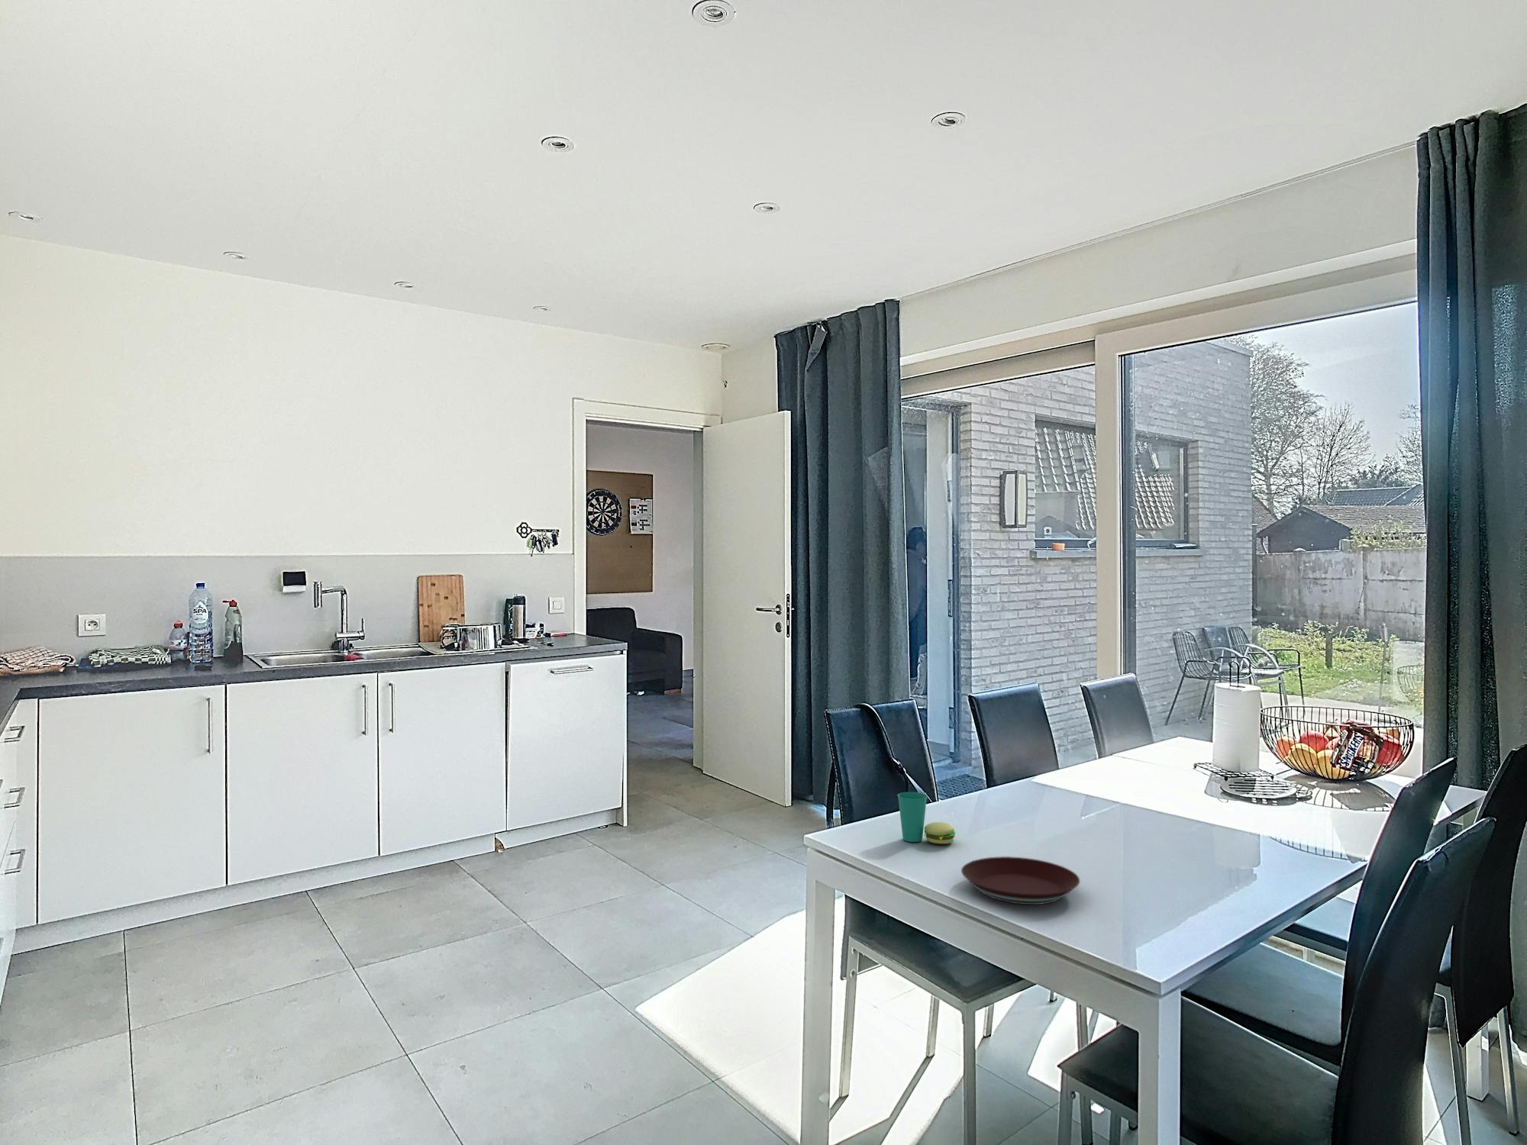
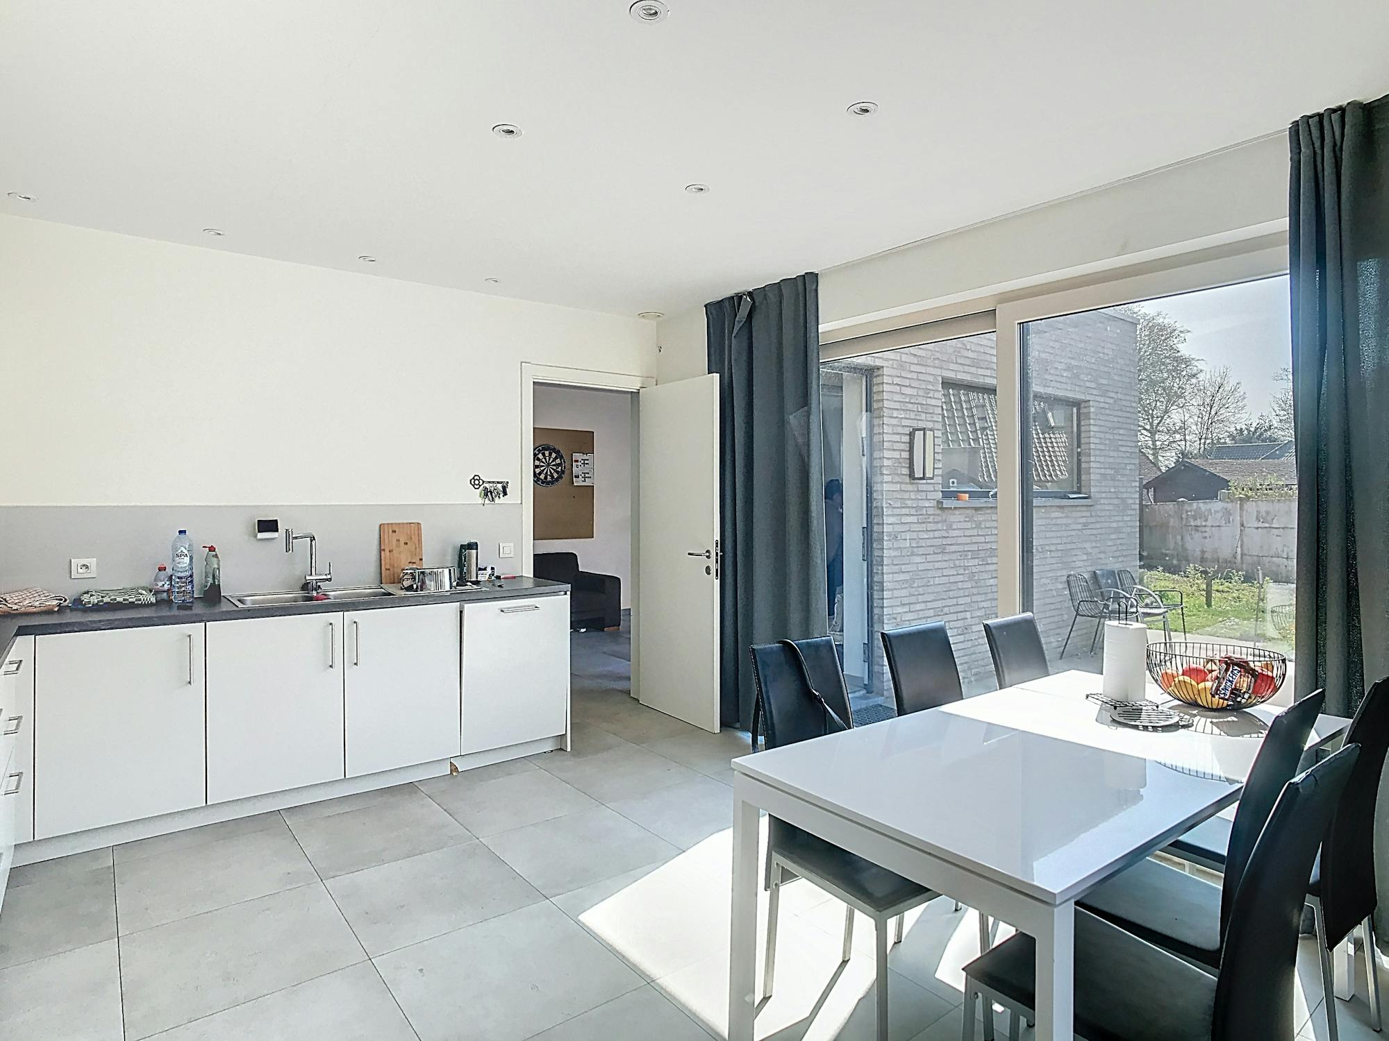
- cup (923, 818)
- plate (1020, 882)
